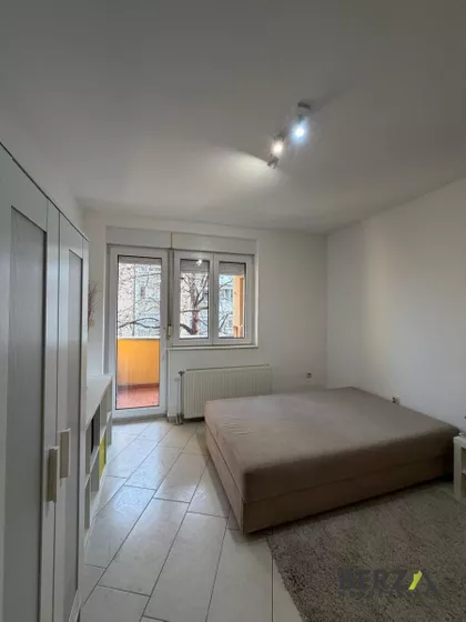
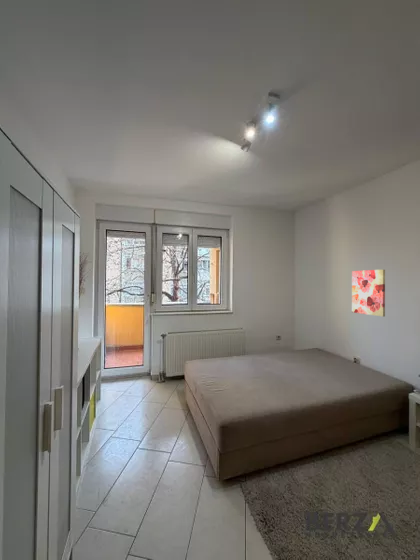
+ wall art (367, 292)
